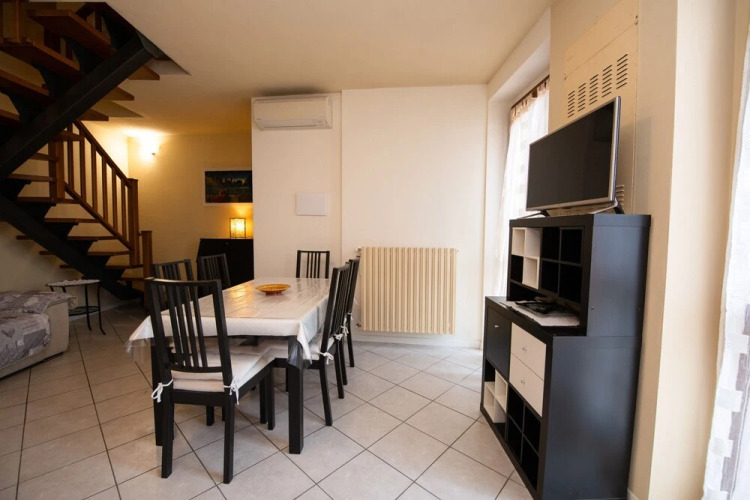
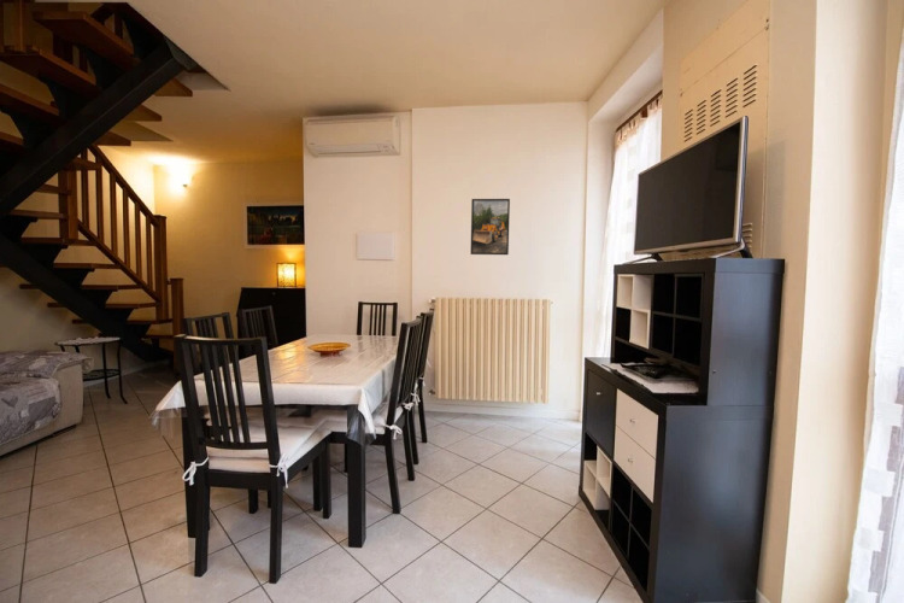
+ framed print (489, 227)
